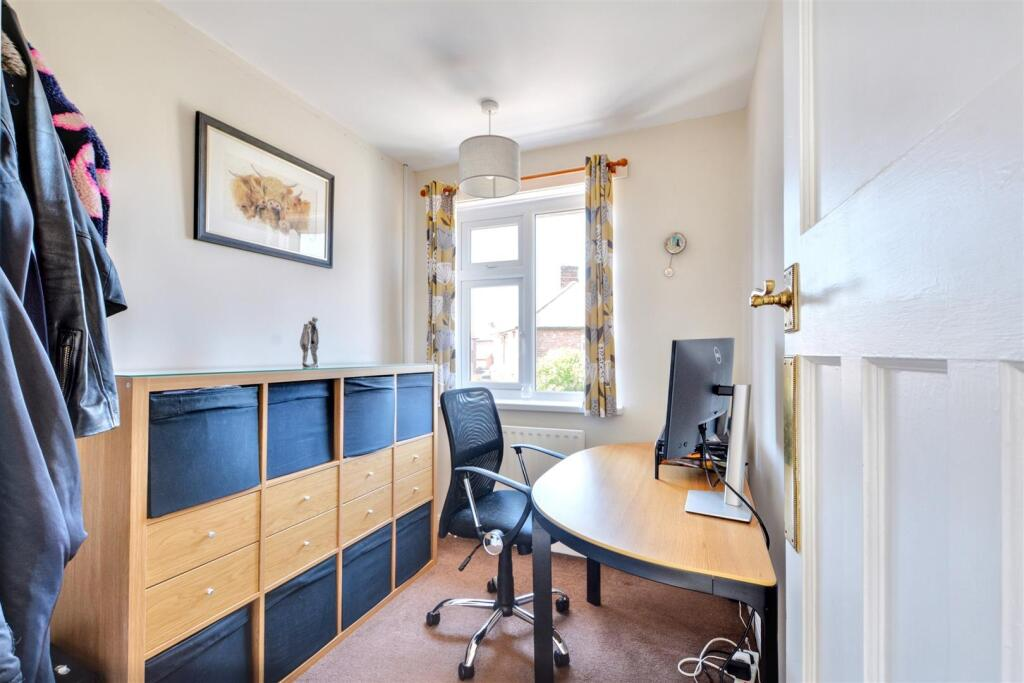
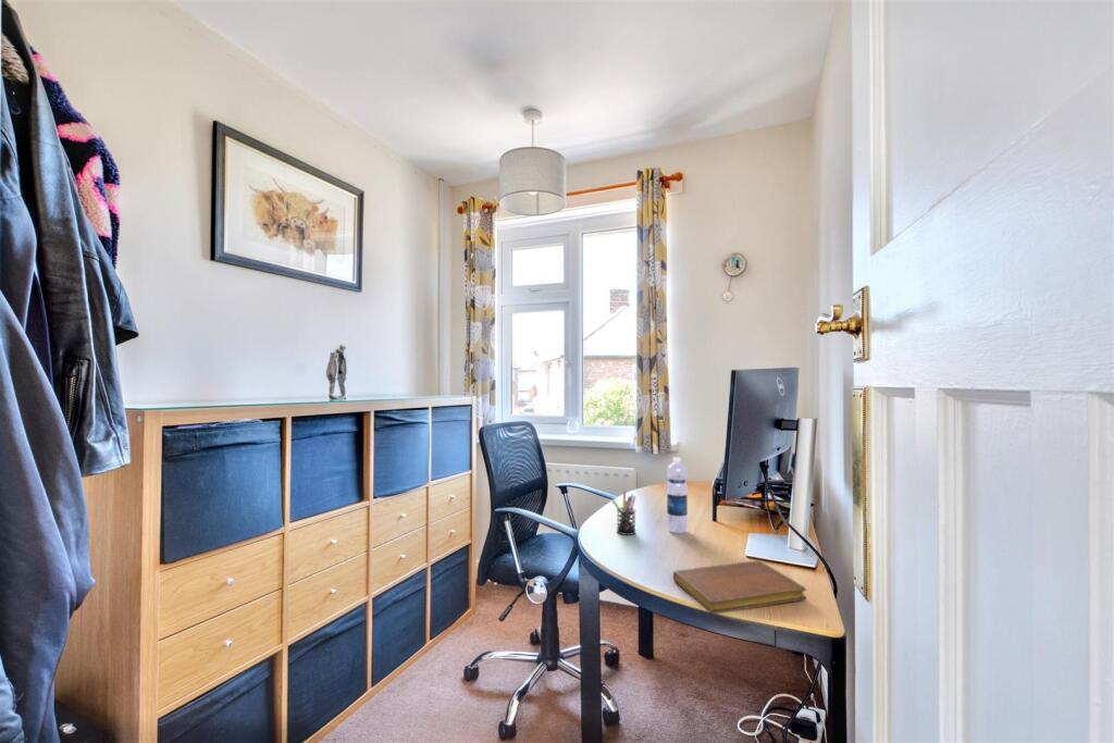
+ notebook (737, 583)
+ water bottle (677, 494)
+ pen holder (623, 512)
